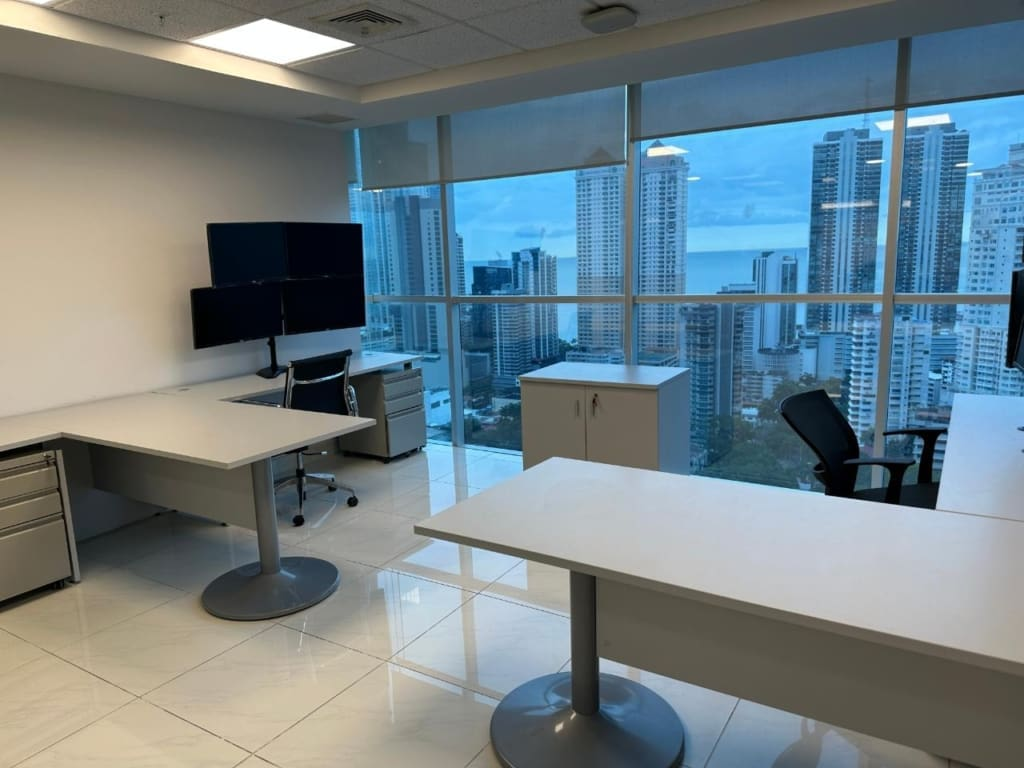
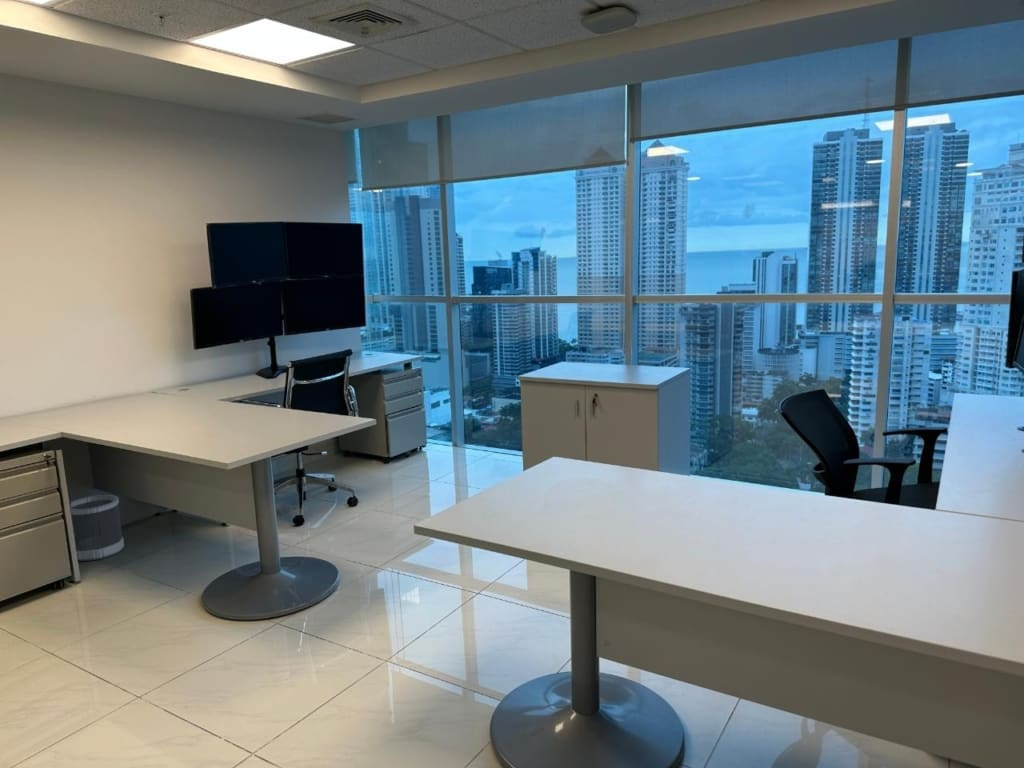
+ wastebasket (95, 527)
